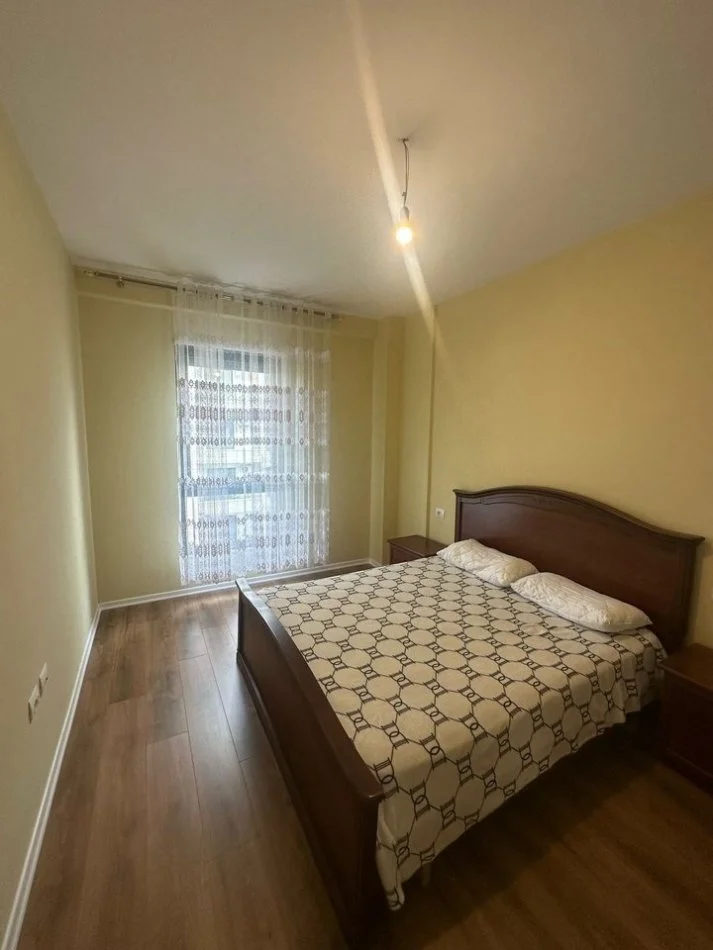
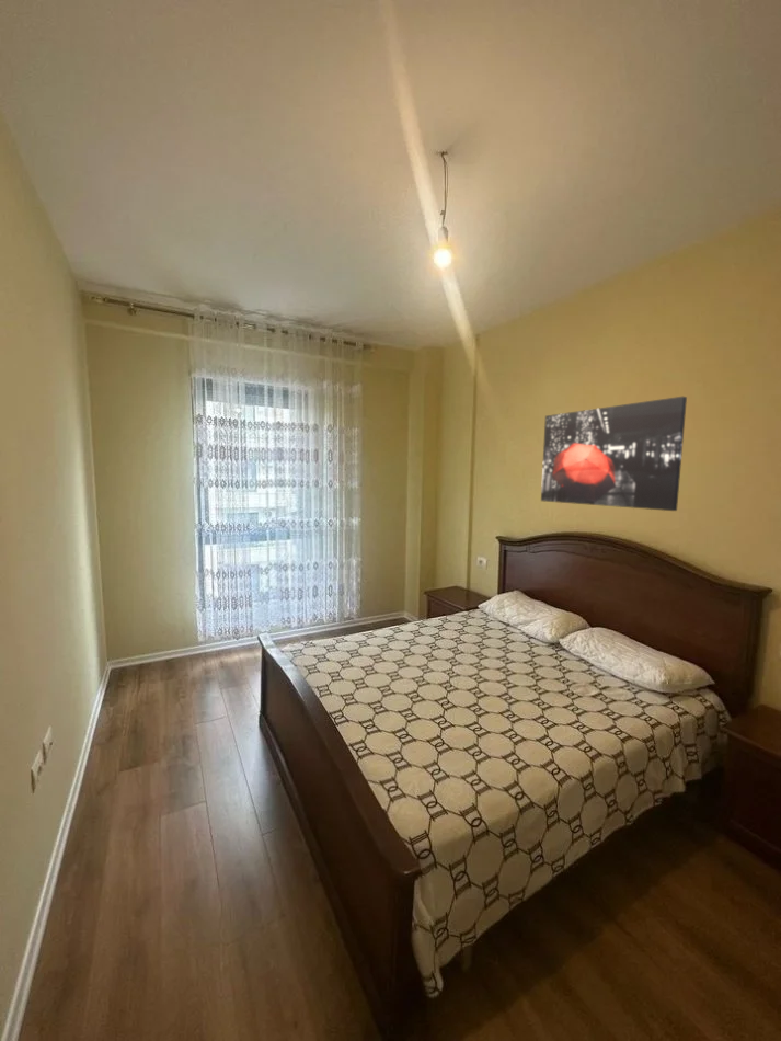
+ wall art (602, 457)
